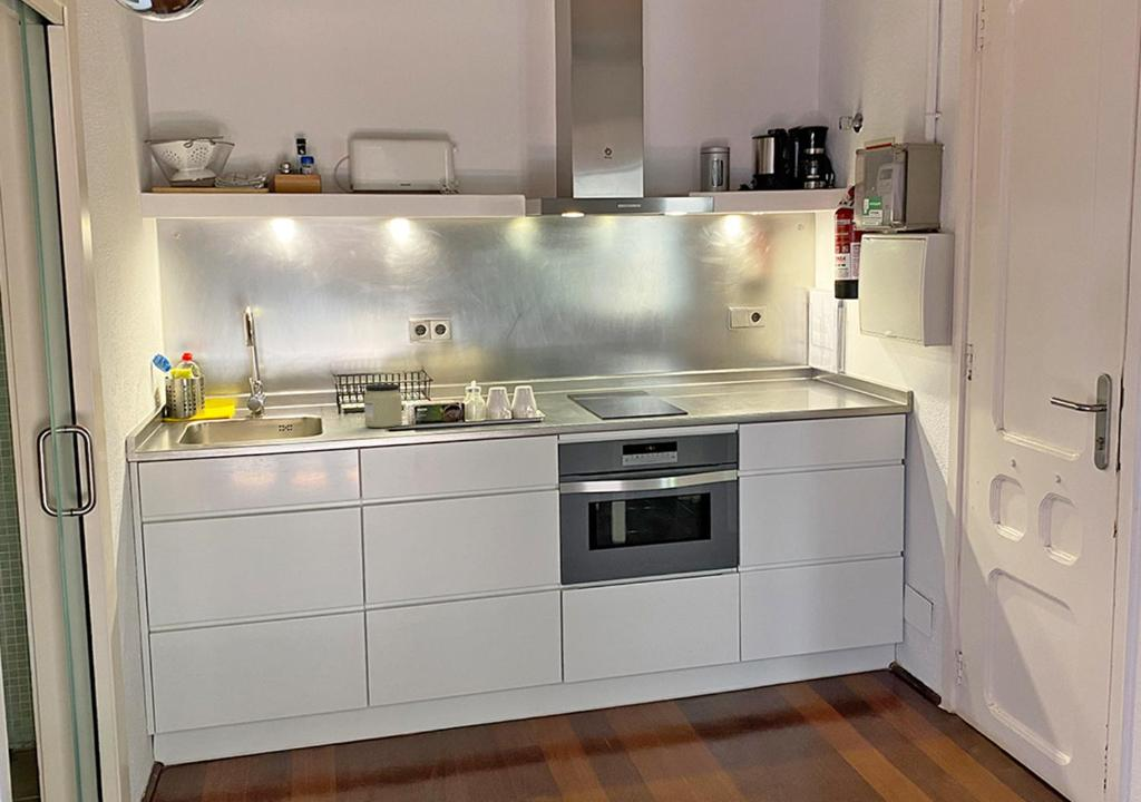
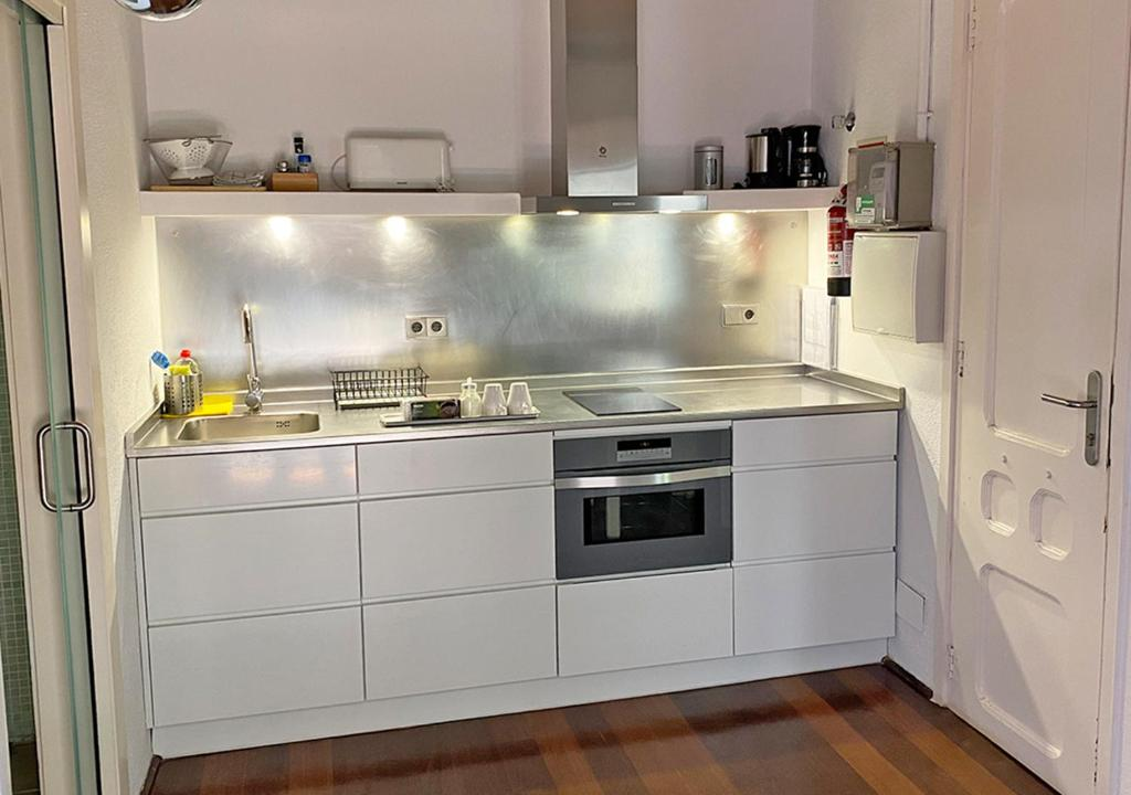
- jar (382, 404)
